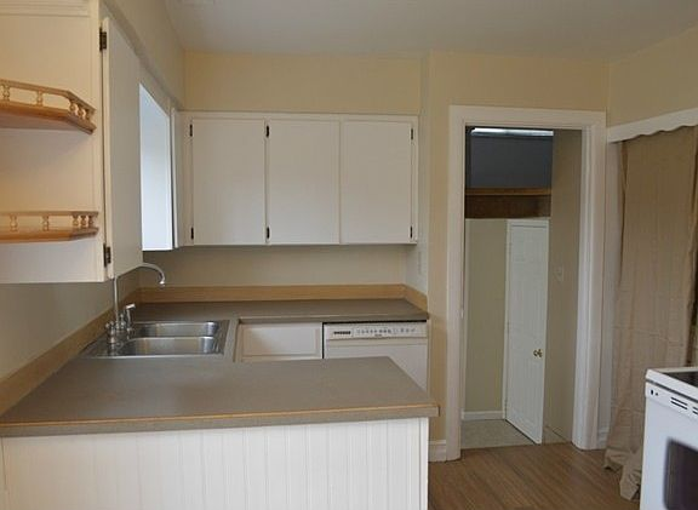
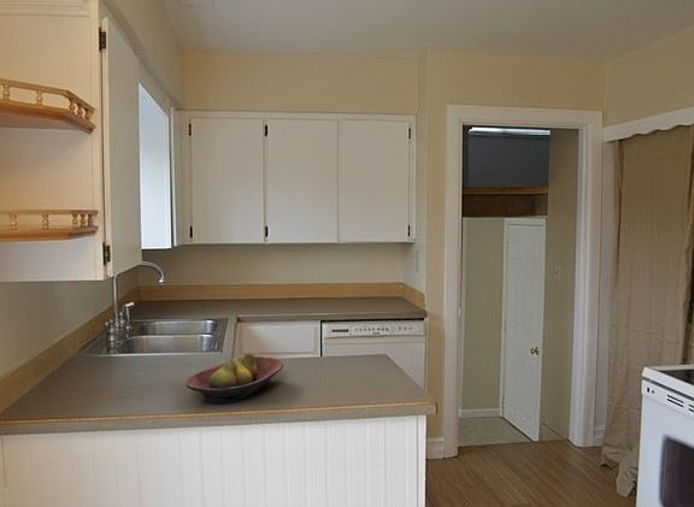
+ fruit bowl (237, 373)
